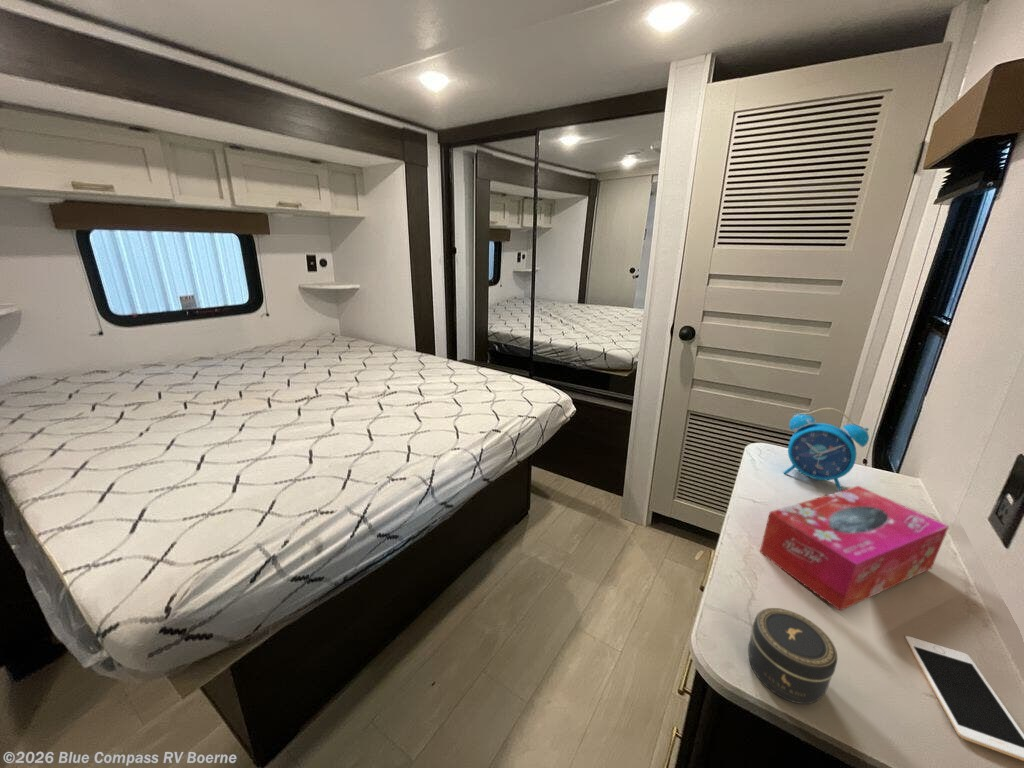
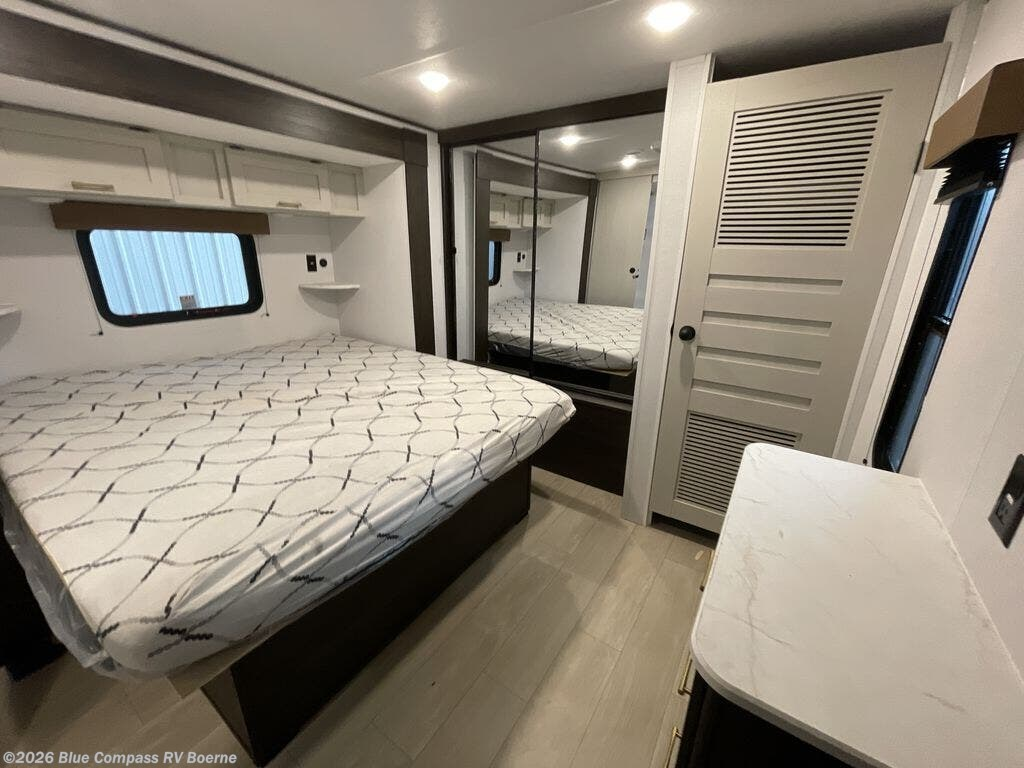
- alarm clock (822, 446)
- tissue box (850, 540)
- jar (788, 654)
- cell phone (963, 691)
